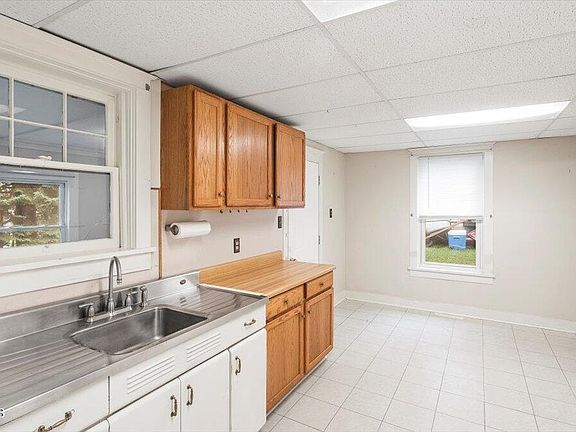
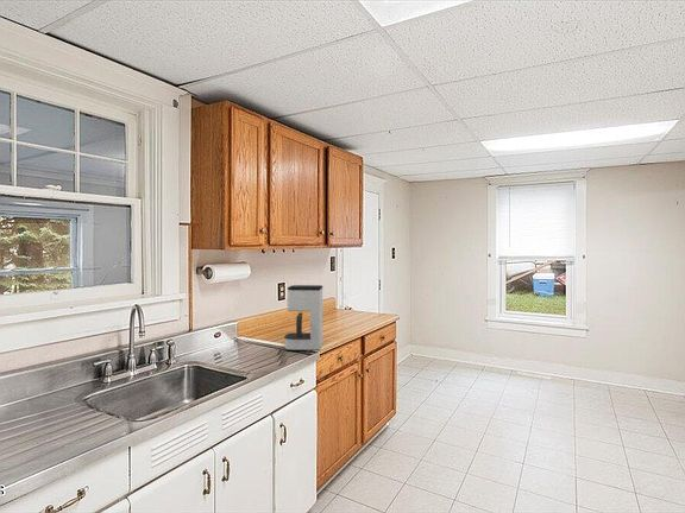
+ coffee maker (301, 317)
